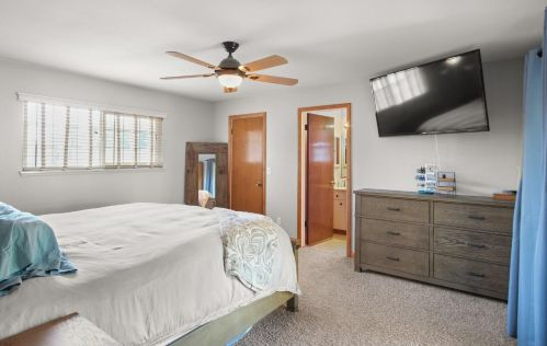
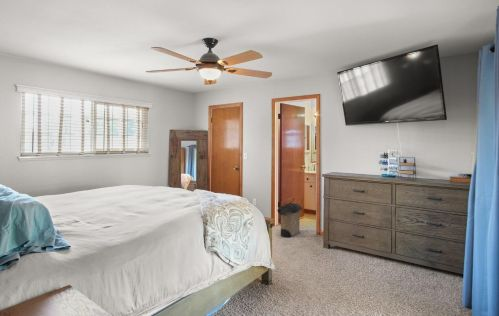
+ laundry hamper (289, 215)
